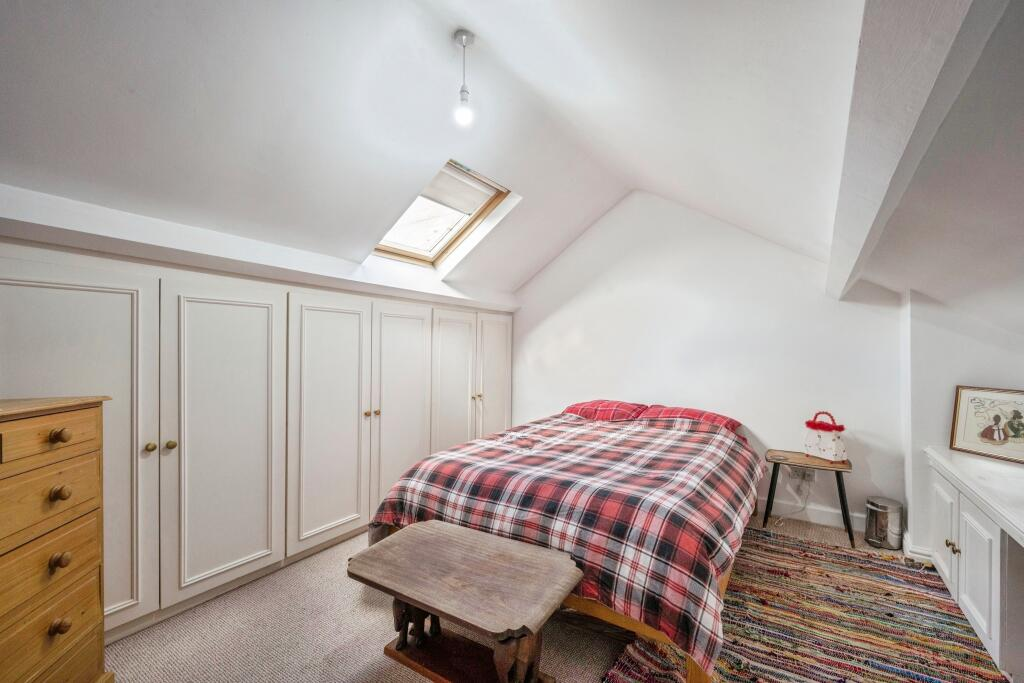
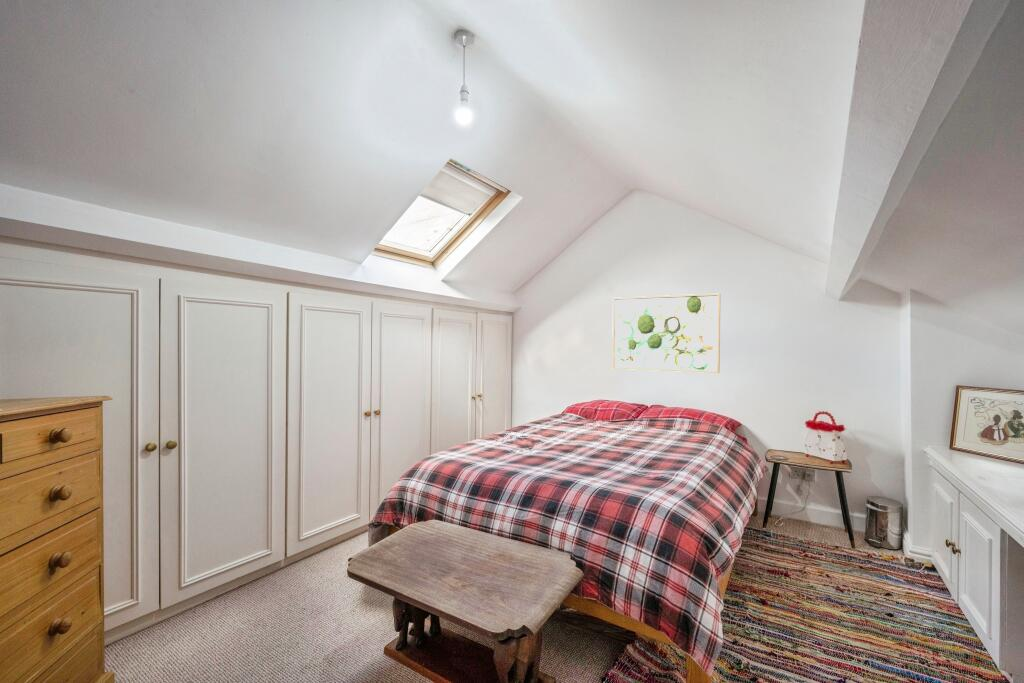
+ wall art (662, 333)
